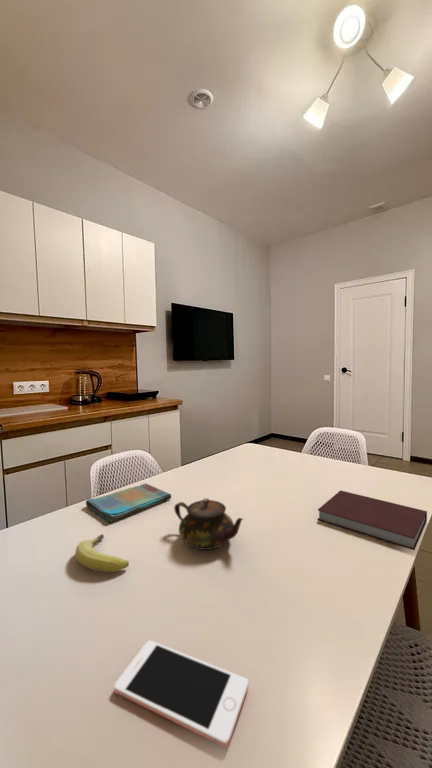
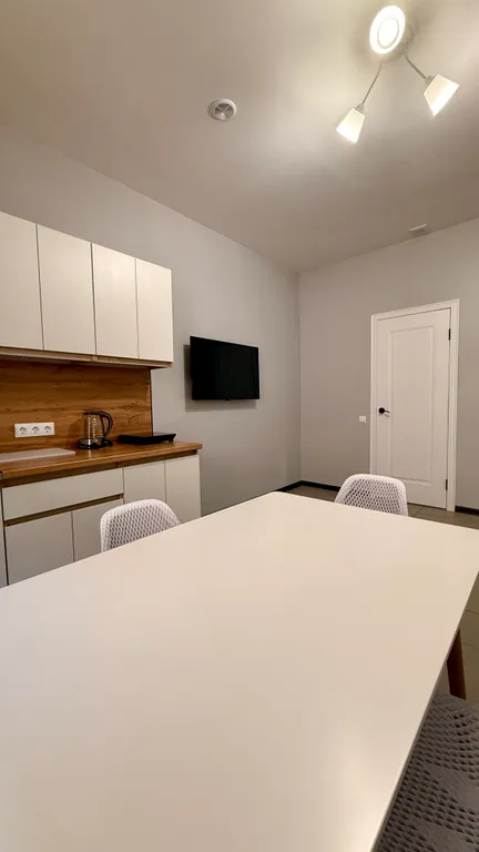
- fruit (98, 552)
- dish towel (129, 499)
- notebook (371, 515)
- cell phone (181, 685)
- teapot (207, 519)
